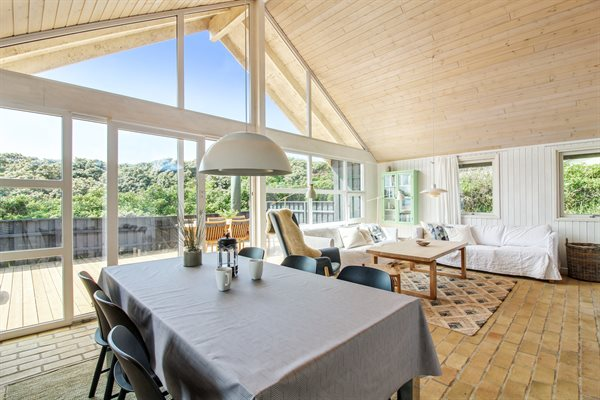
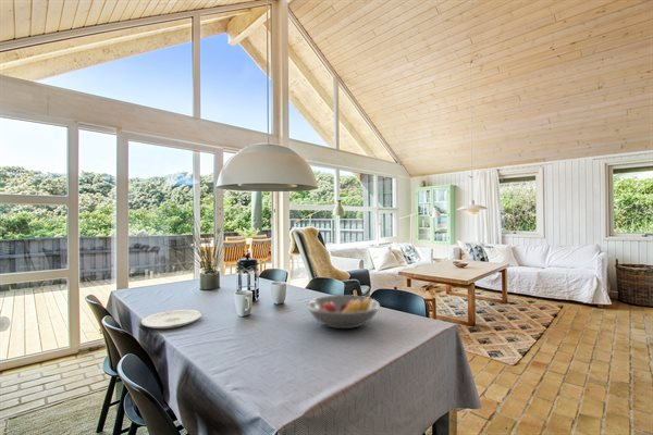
+ plate (172, 319)
+ fruit bowl (343, 310)
